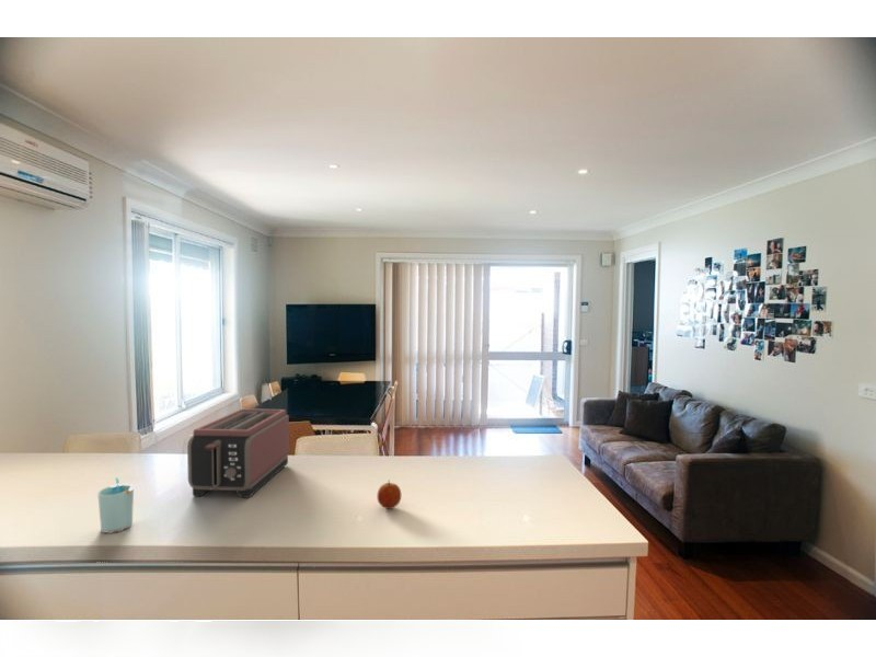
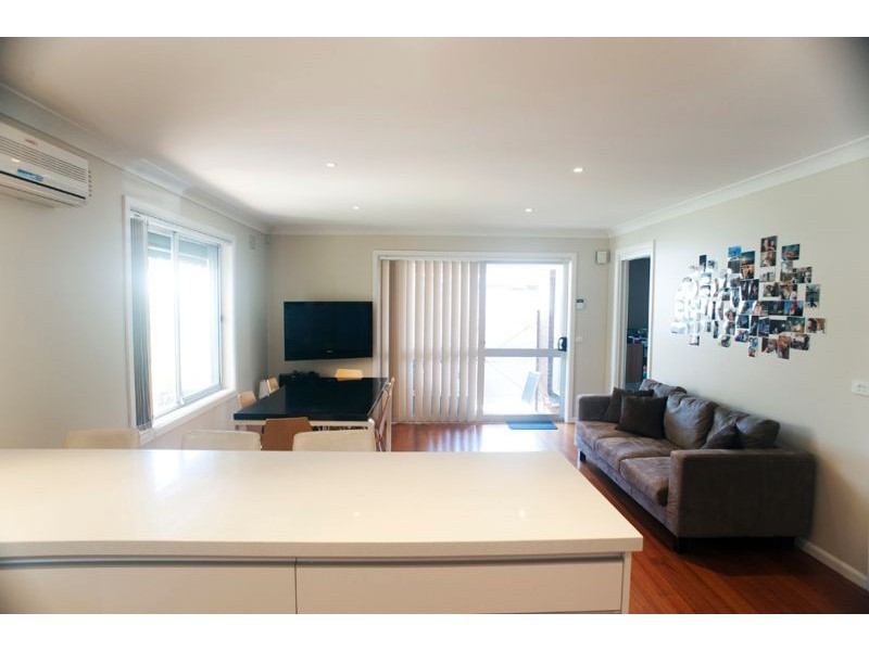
- cup (117, 504)
- toaster (241, 450)
- fruit (389, 494)
